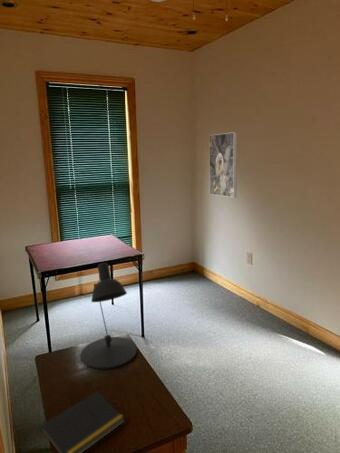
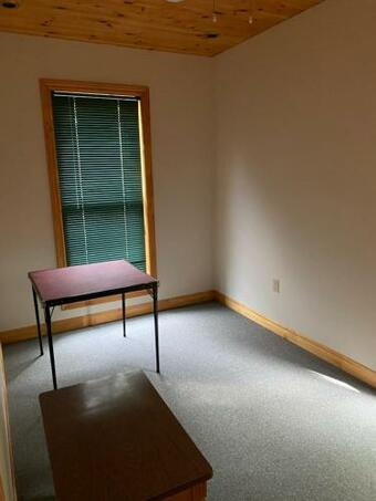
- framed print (222, 165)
- desk lamp (101, 307)
- notepad (83, 423)
